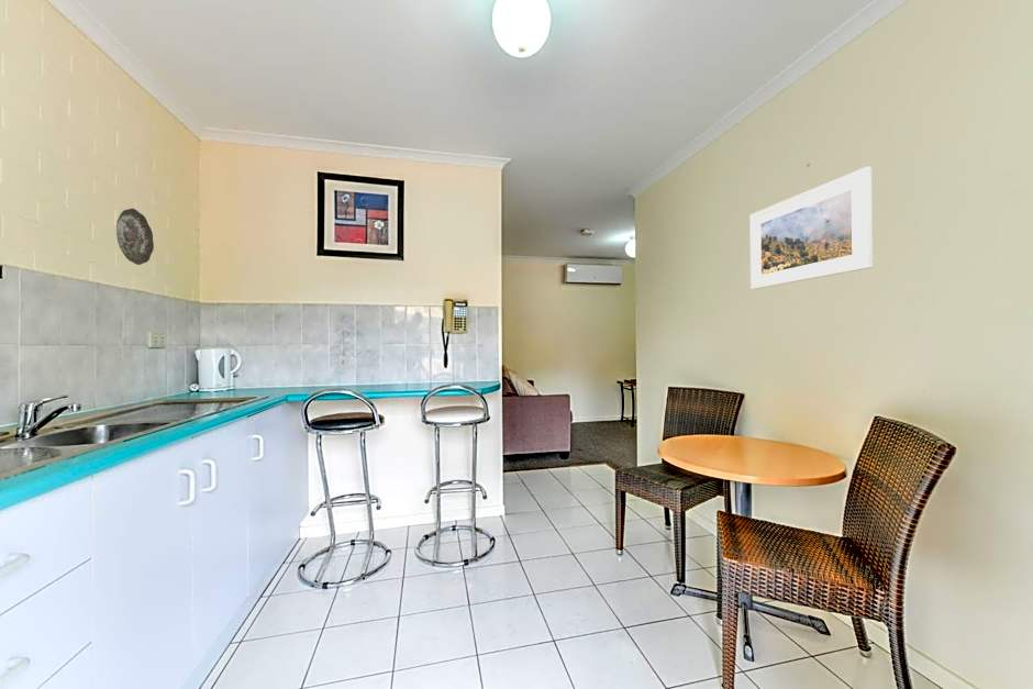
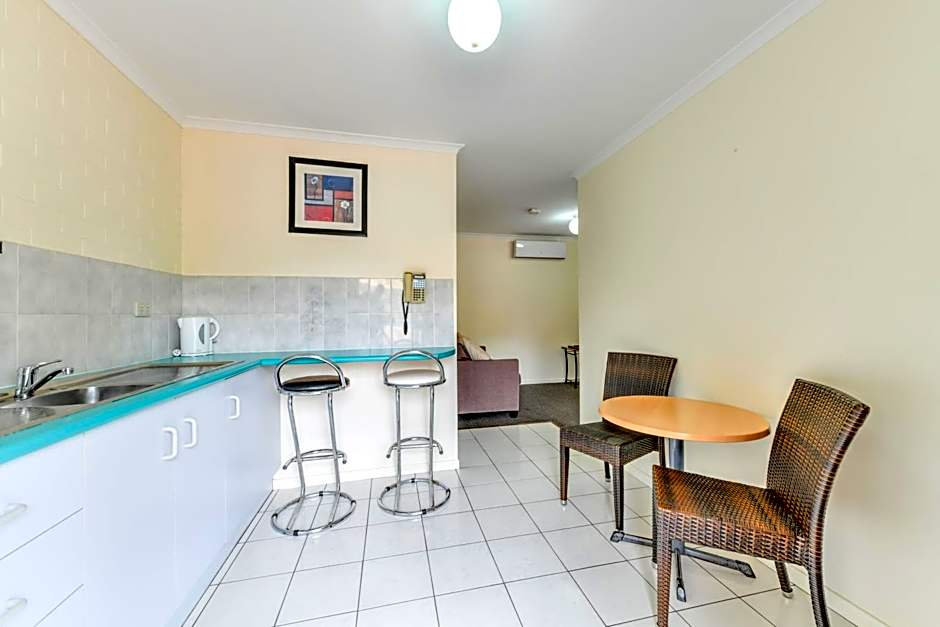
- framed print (801, 236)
- decorative plate (133, 236)
